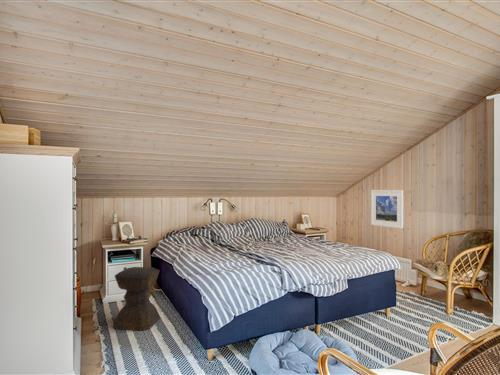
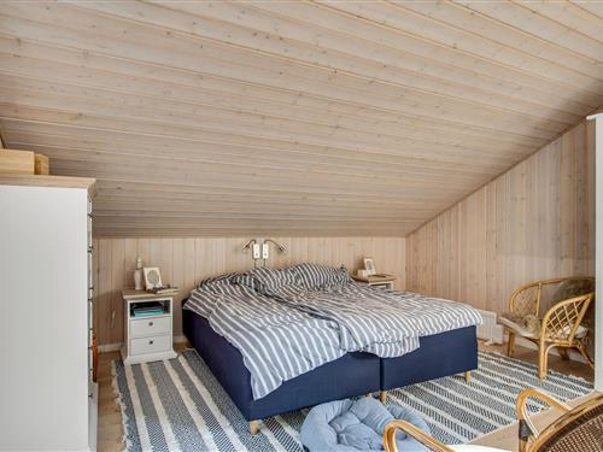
- stool (137, 296)
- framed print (386, 208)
